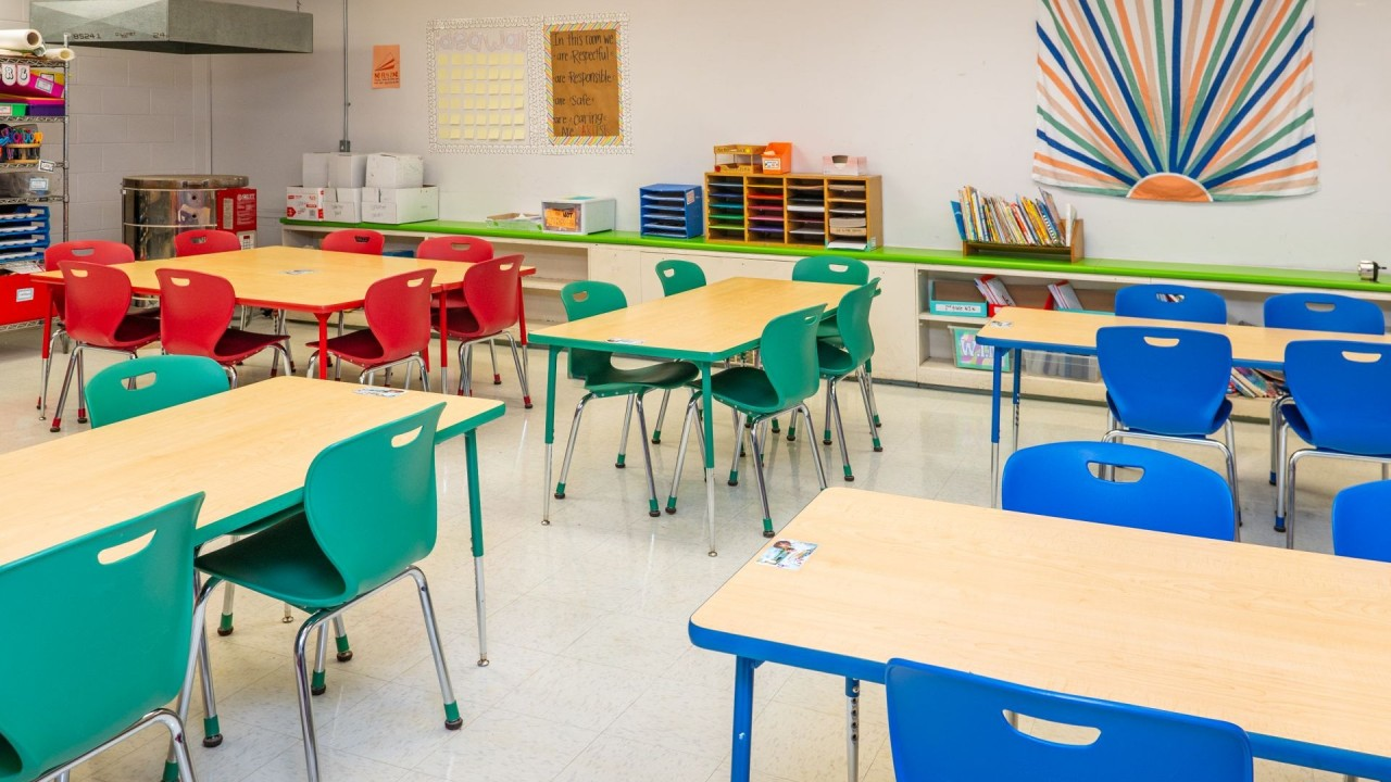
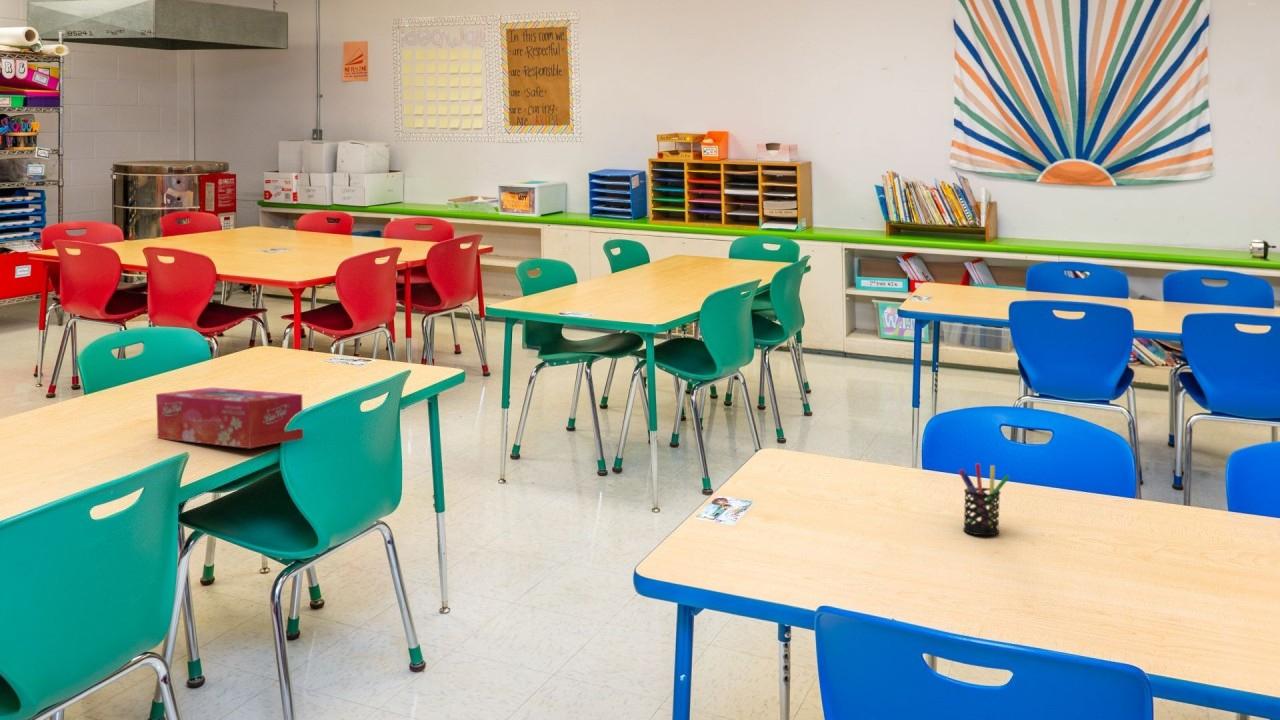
+ pen holder (985, 497)
+ tissue box (229, 416)
